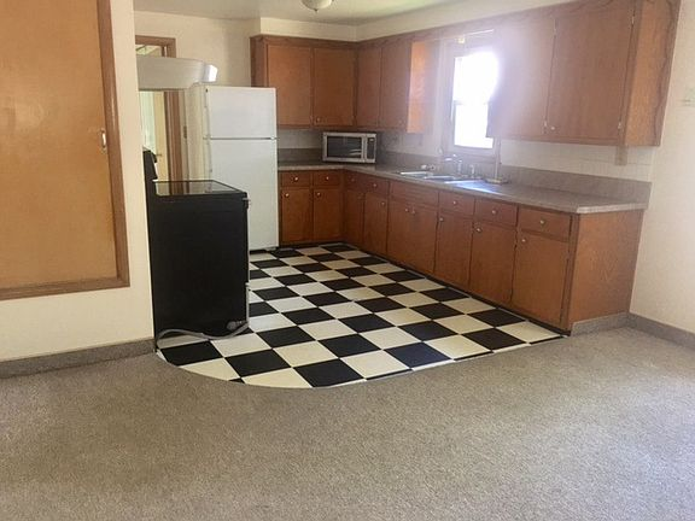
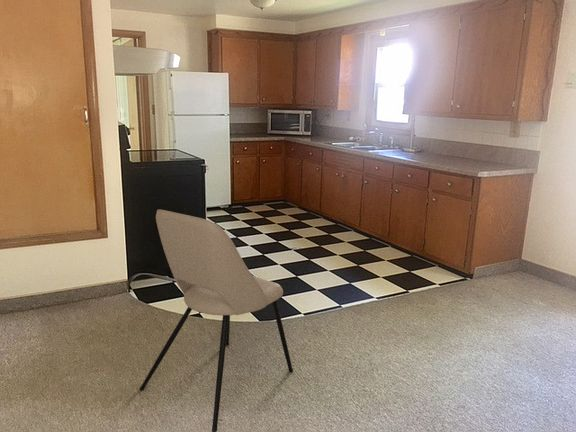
+ dining chair (219, 296)
